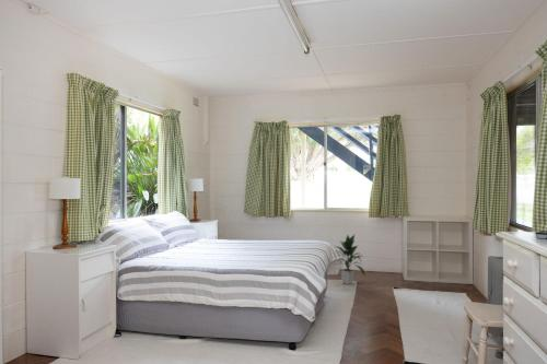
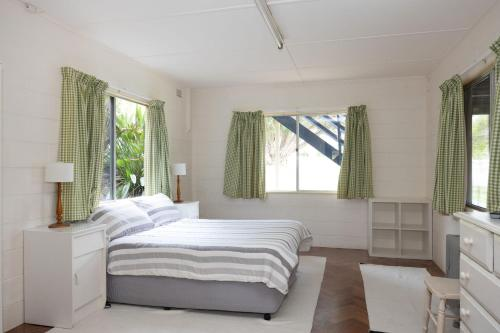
- indoor plant (348, 259)
